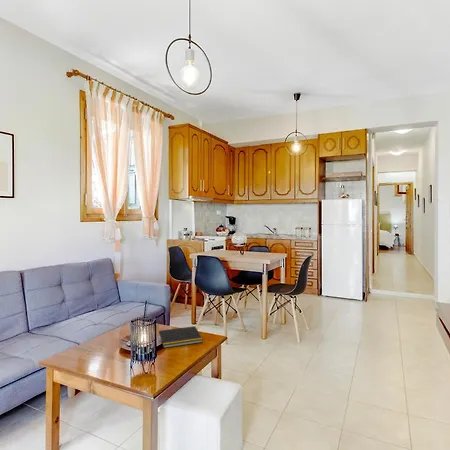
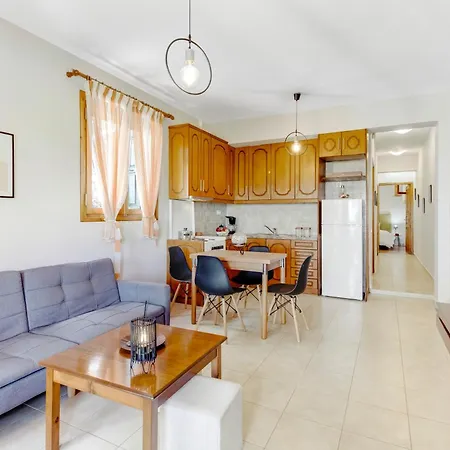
- notepad (180, 336)
